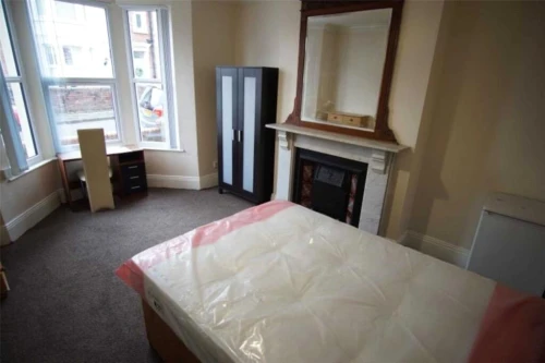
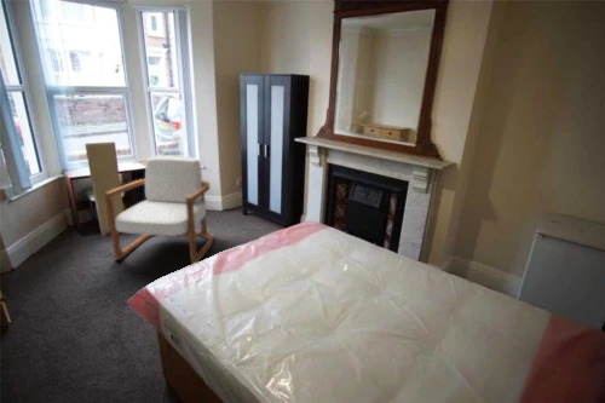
+ armchair (166, 206)
